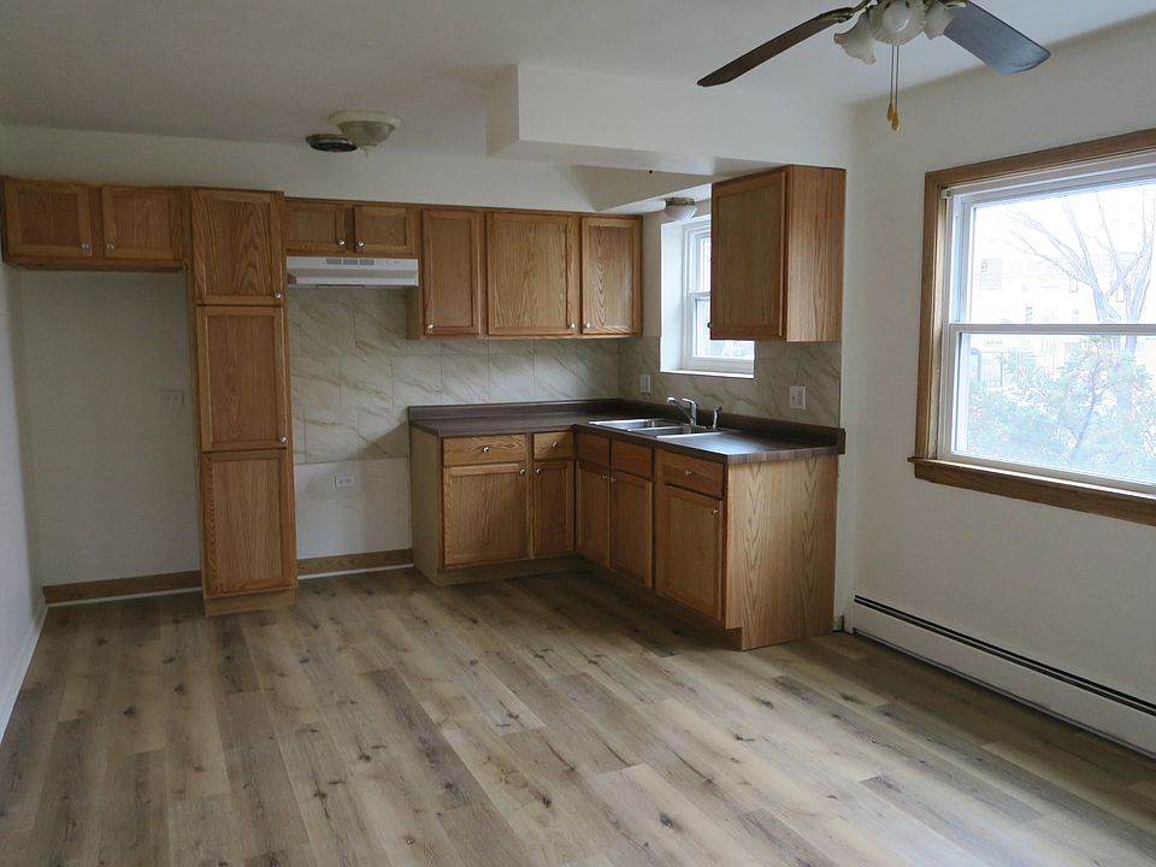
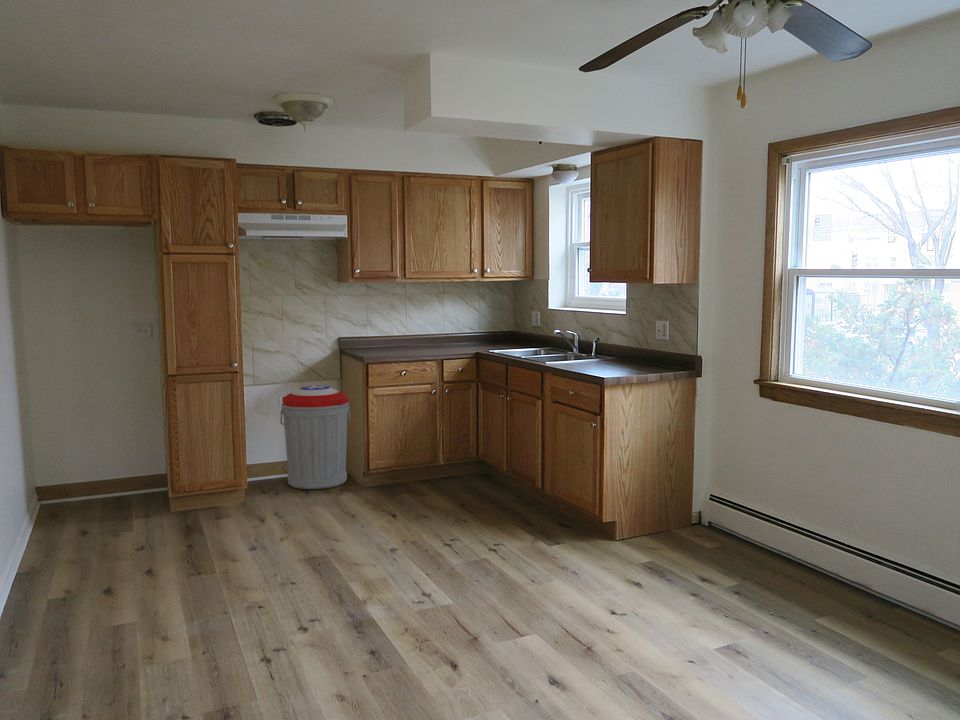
+ trash can (316, 434)
